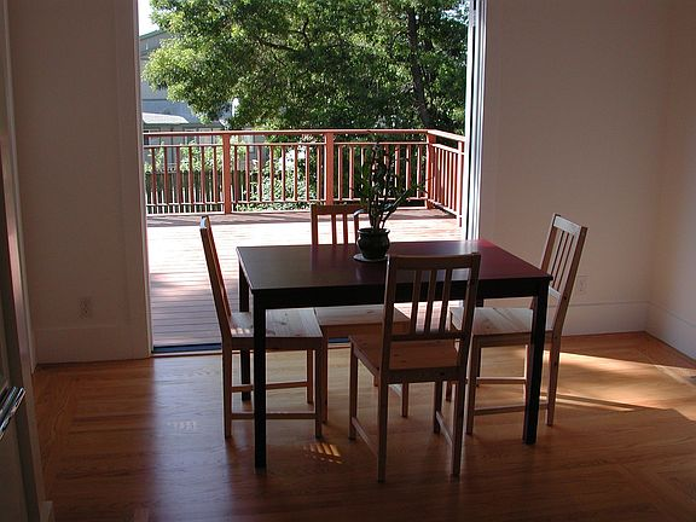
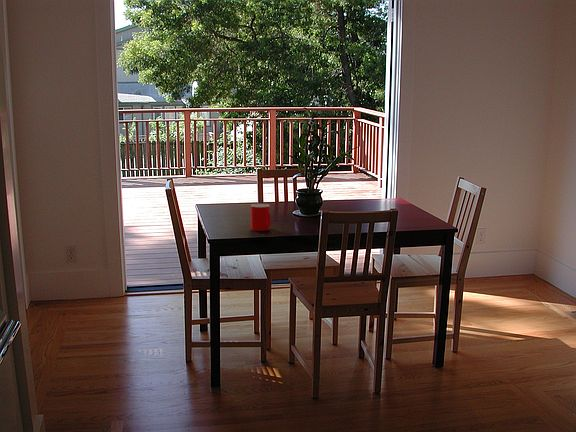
+ cup (262, 217)
